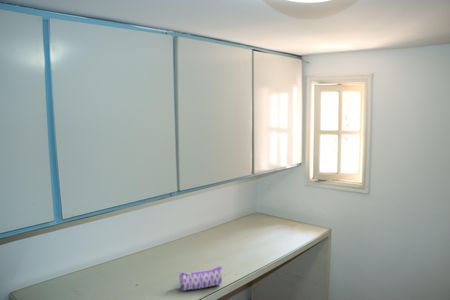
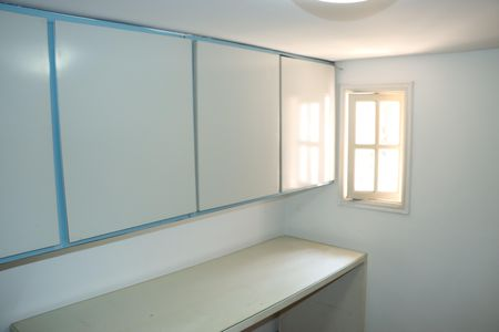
- pencil case (200, 277)
